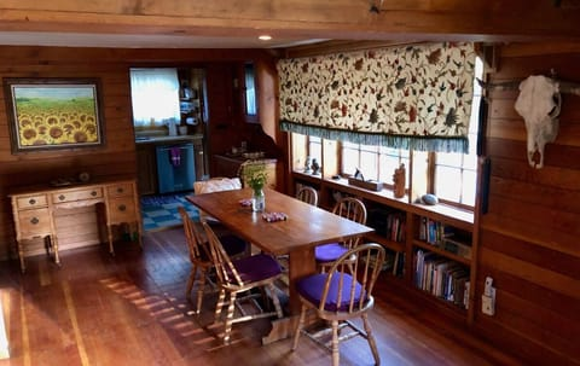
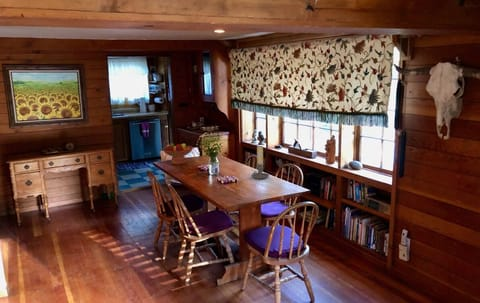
+ candle holder (259, 161)
+ fruit bowl (178, 152)
